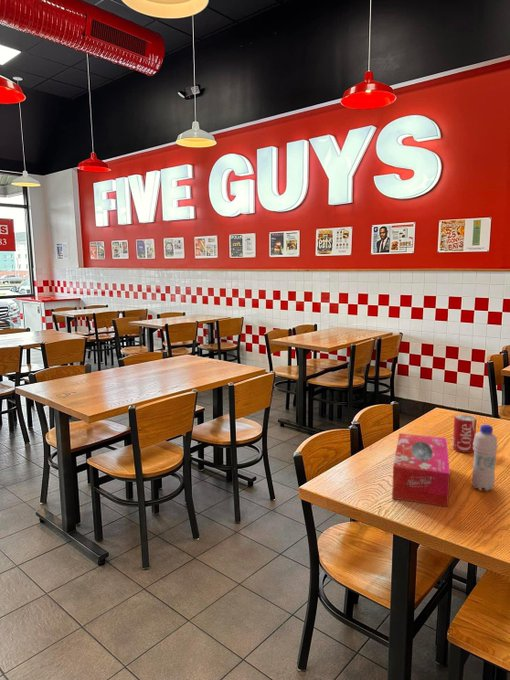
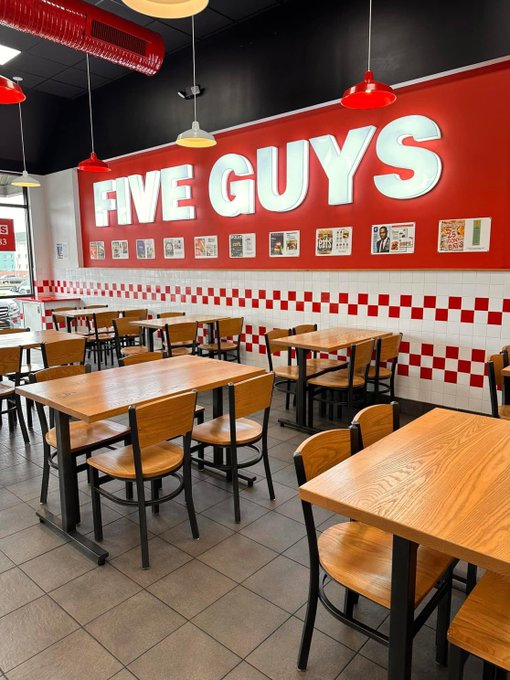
- beverage can (464, 433)
- bottle (484, 456)
- tissue box (421, 466)
